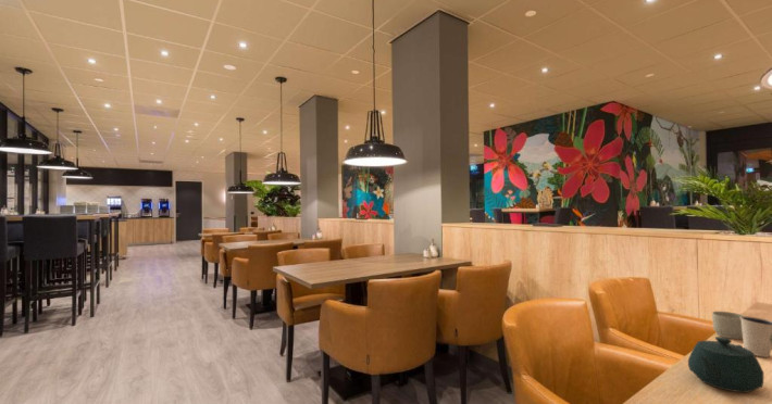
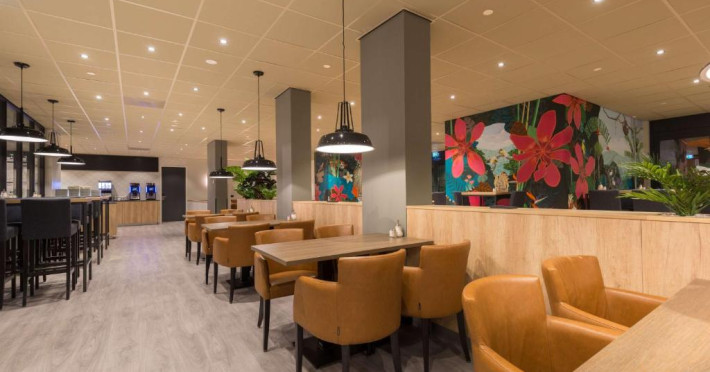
- teapot (722, 361)
- mug (734, 326)
- dixie cup (758, 337)
